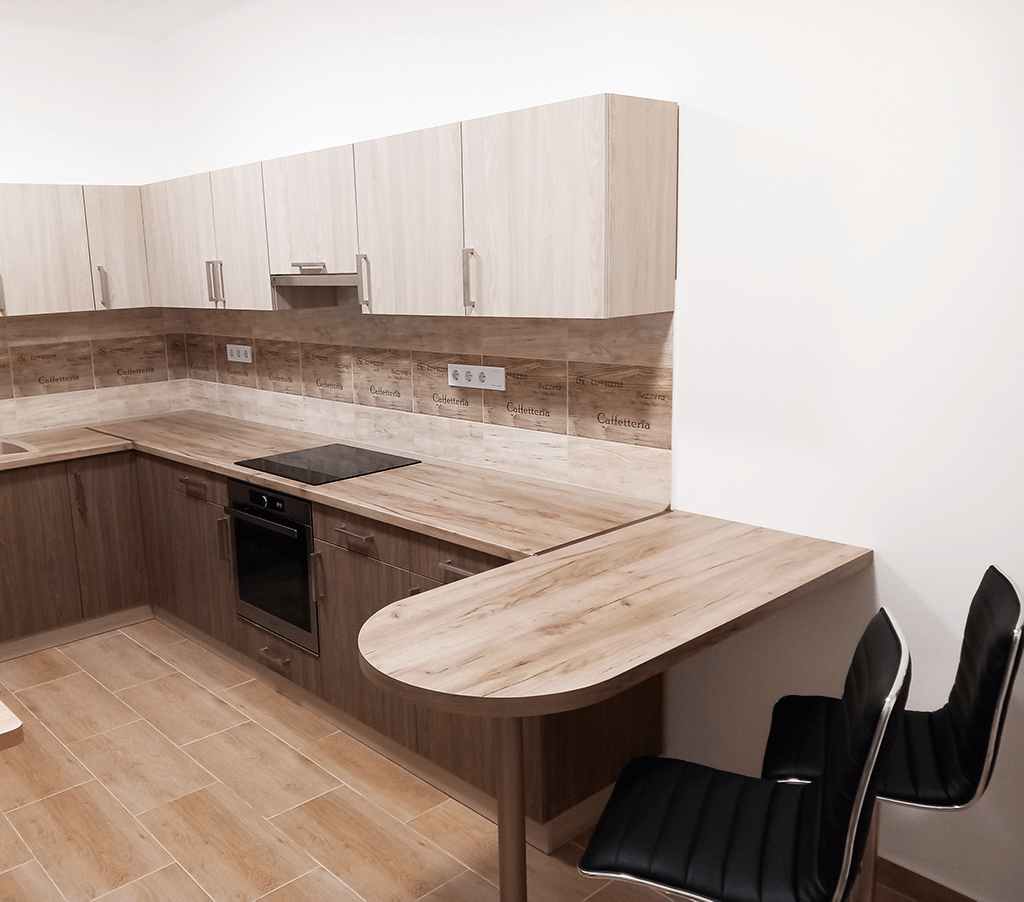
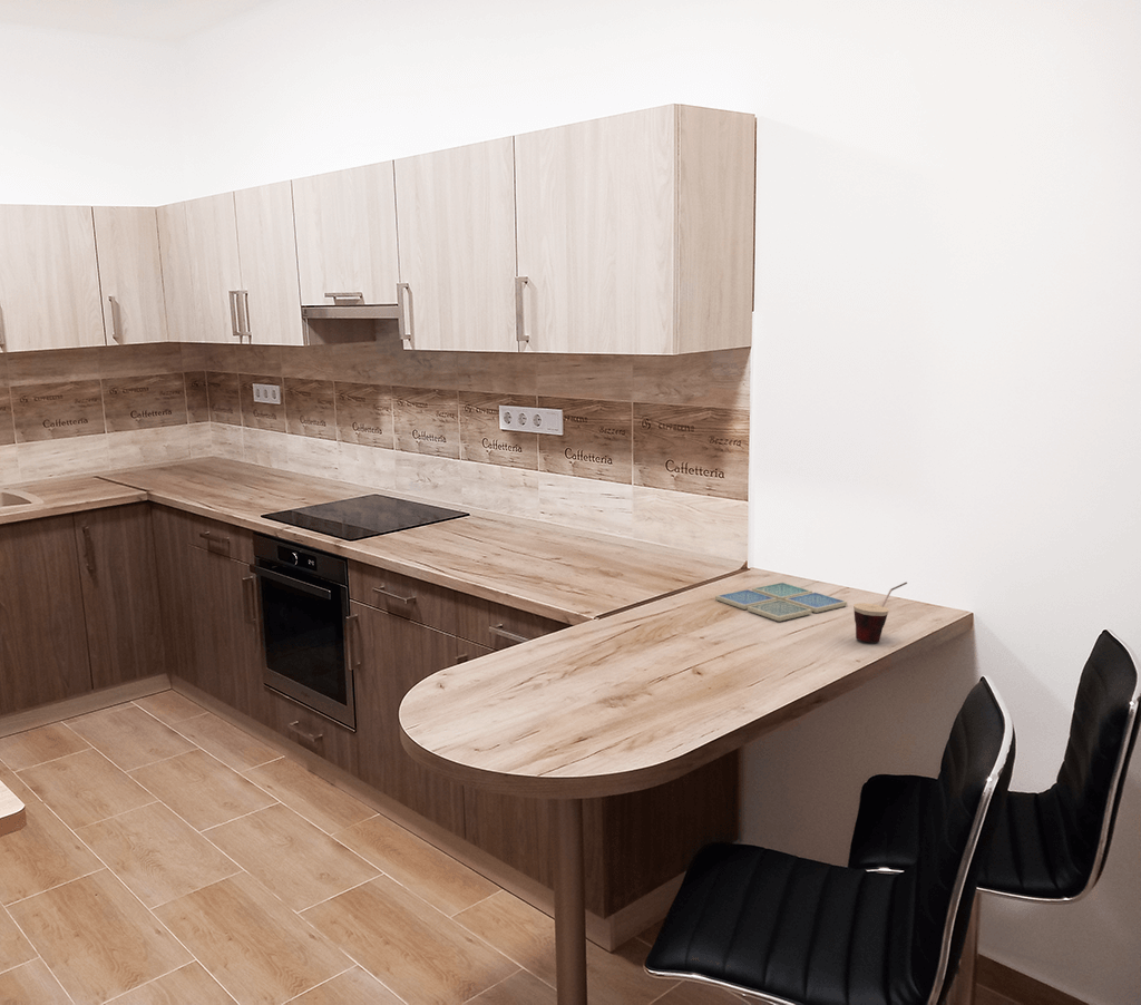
+ cup (881, 612)
+ drink coaster (780, 601)
